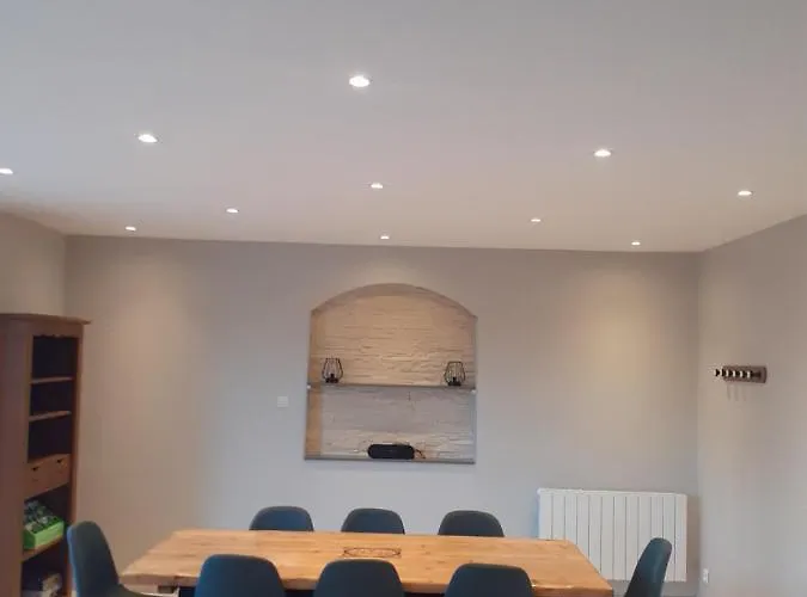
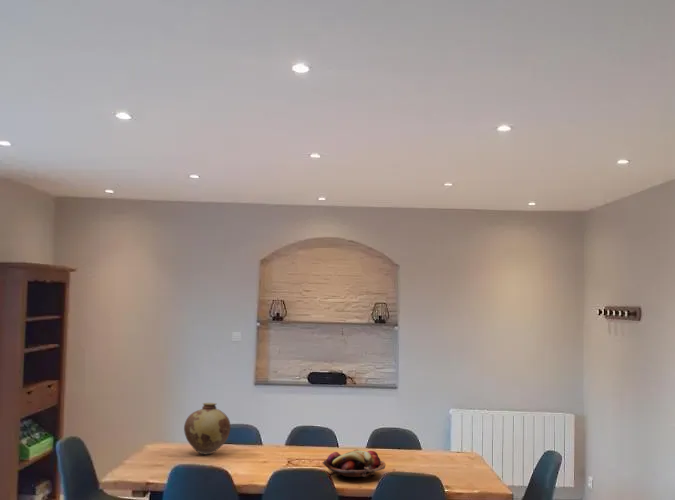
+ vase (207, 428)
+ fruit basket (355, 462)
